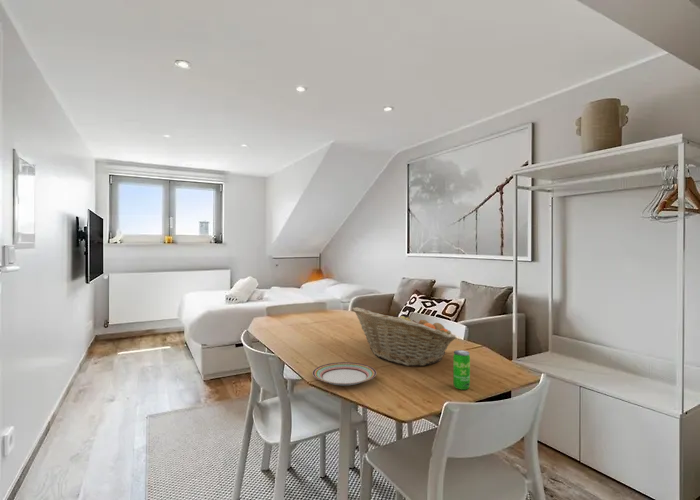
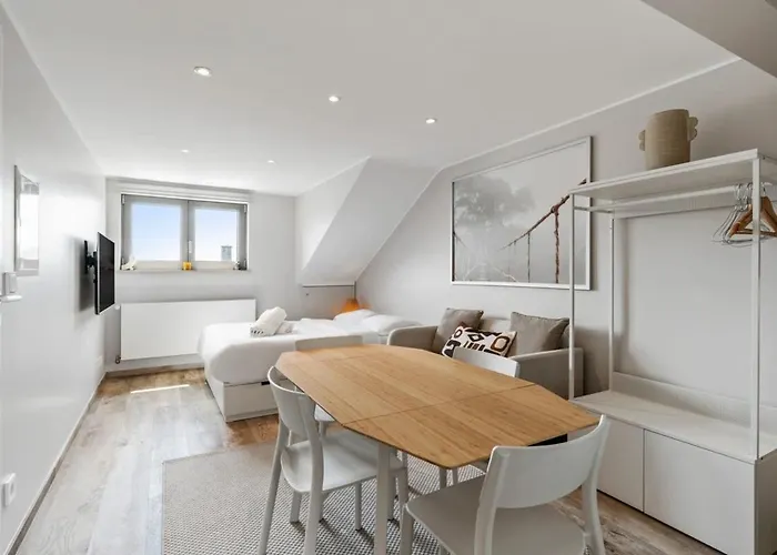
- beverage can (461, 369)
- fruit basket (401, 331)
- plate (344, 374)
